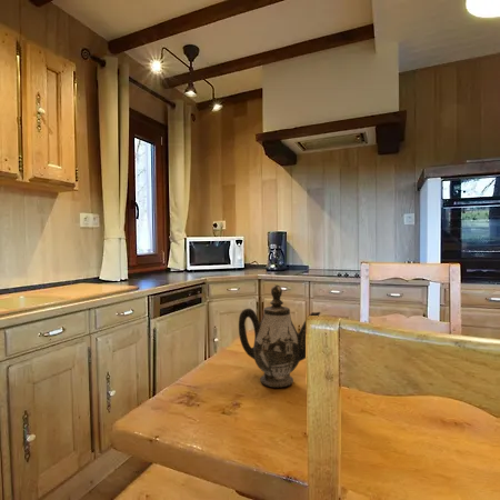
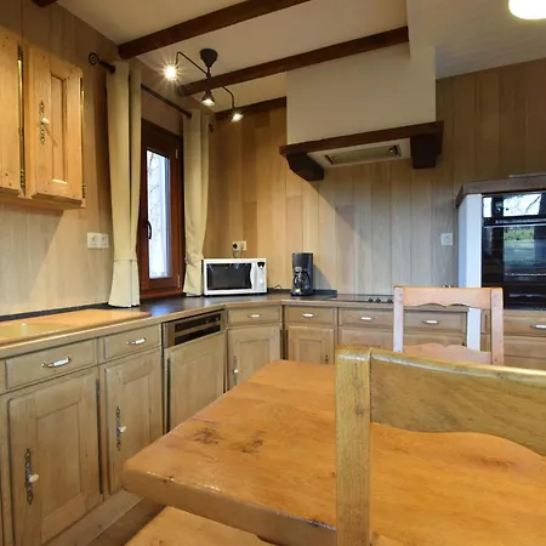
- teapot (279, 333)
